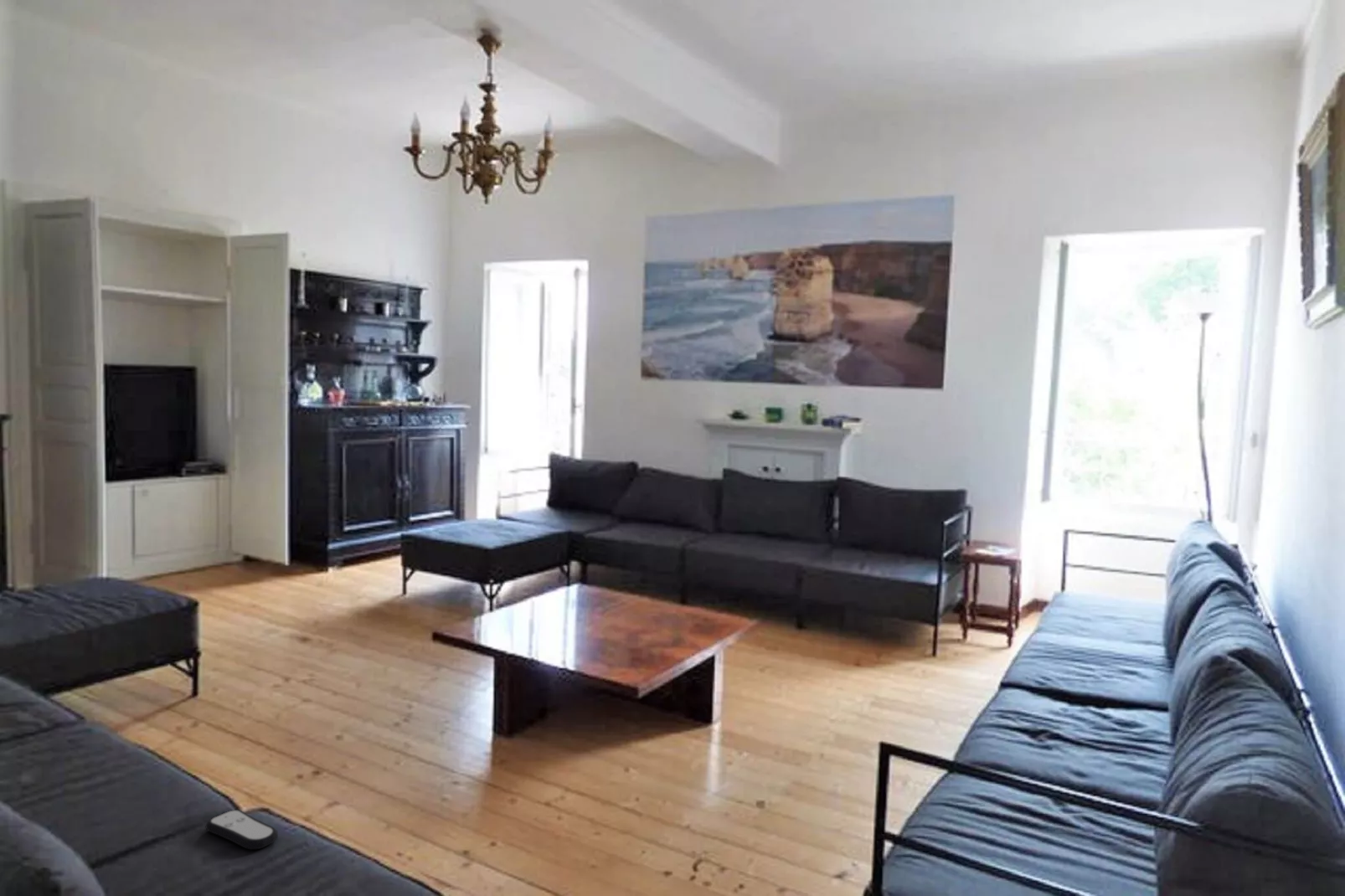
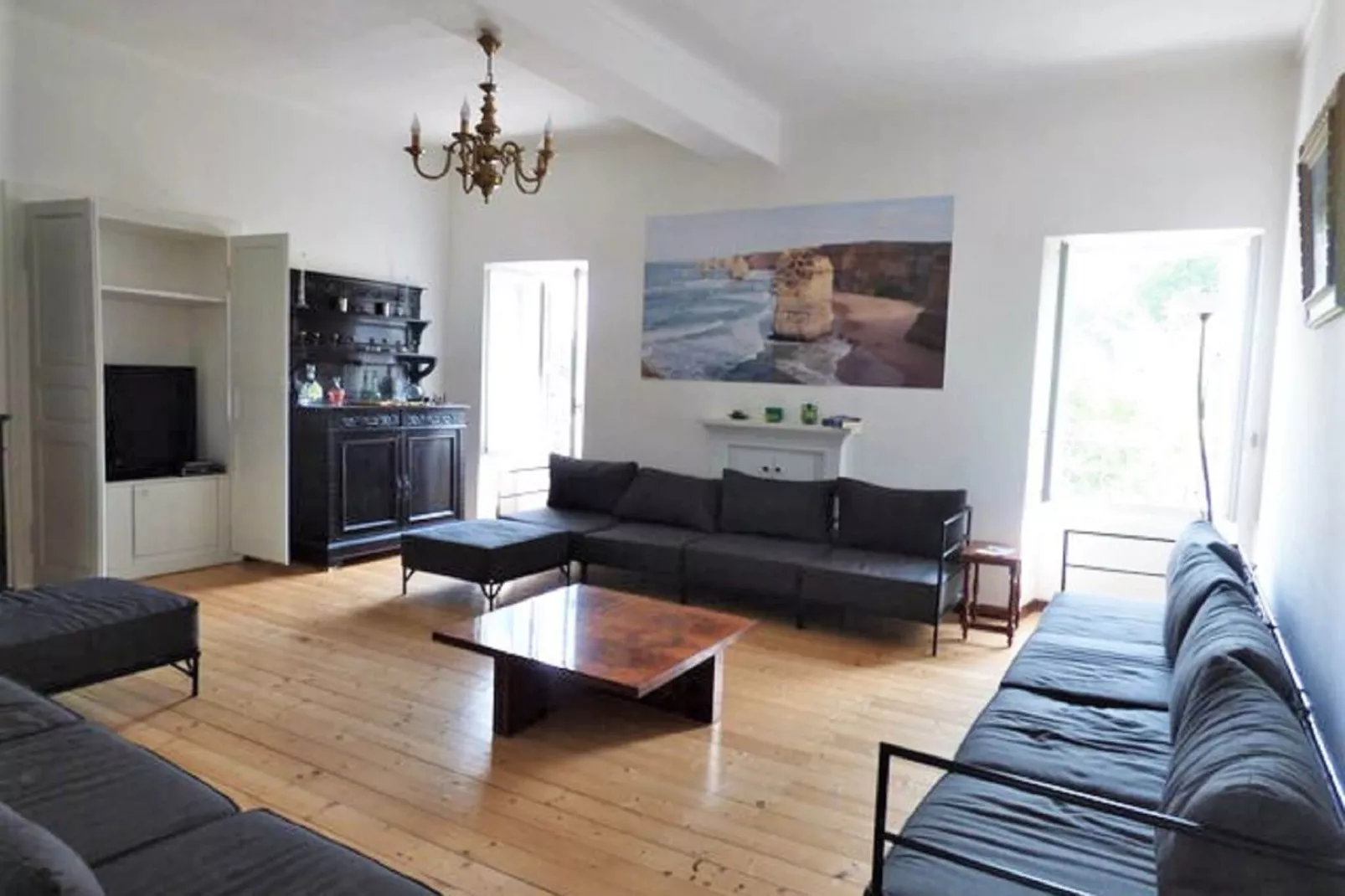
- remote control (243, 829)
